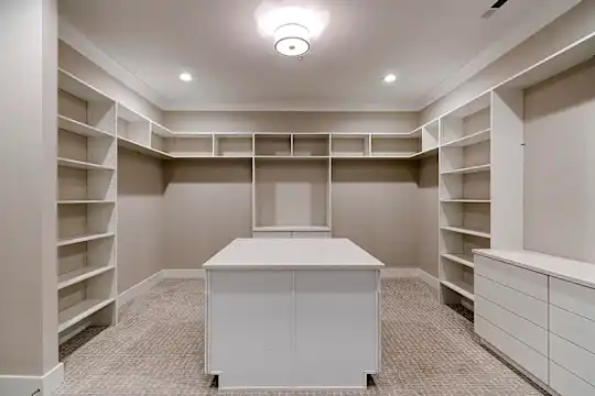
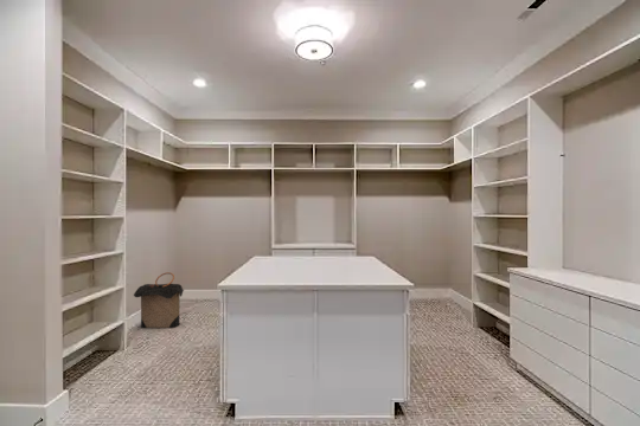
+ laundry hamper (159, 299)
